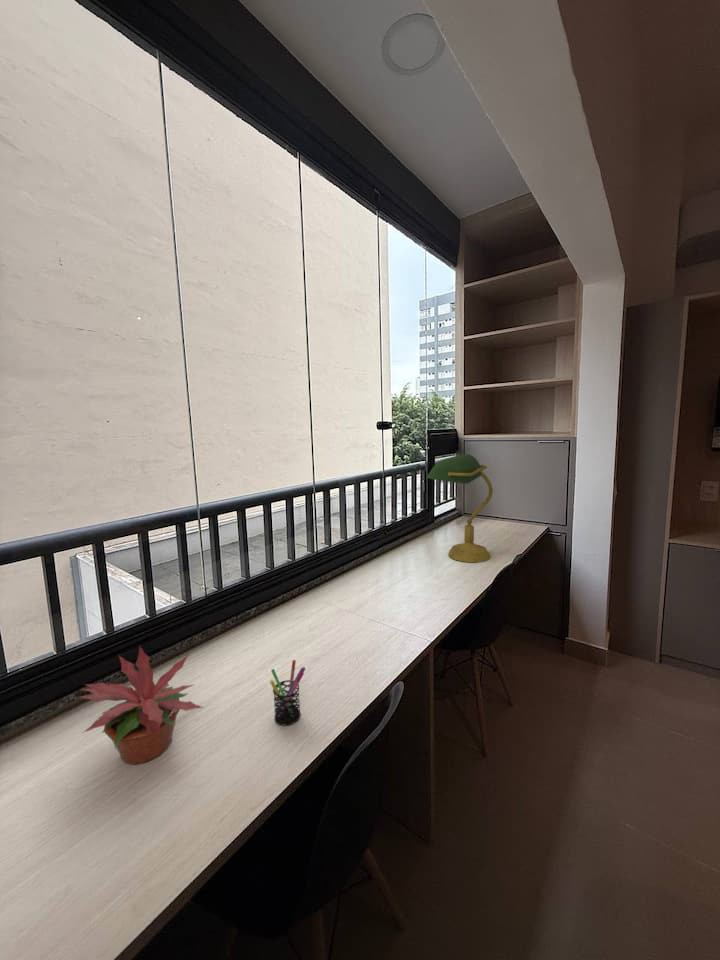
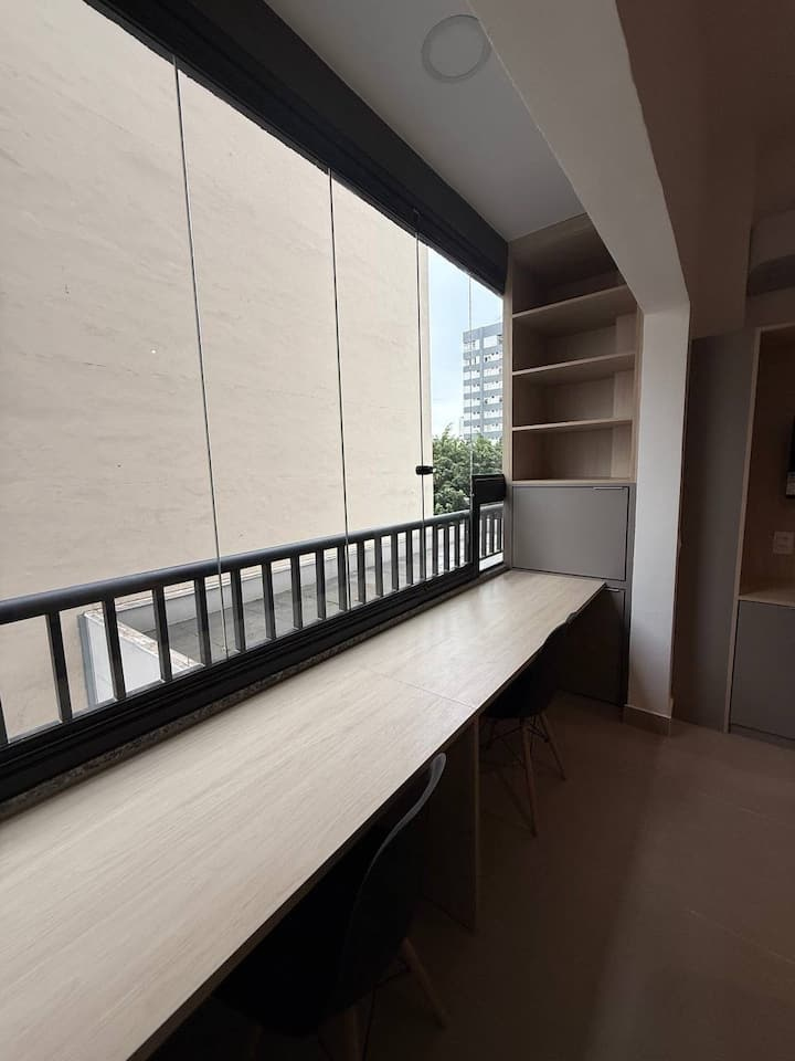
- potted plant (142, 701)
- pen holder (285, 690)
- desk lamp (471, 515)
